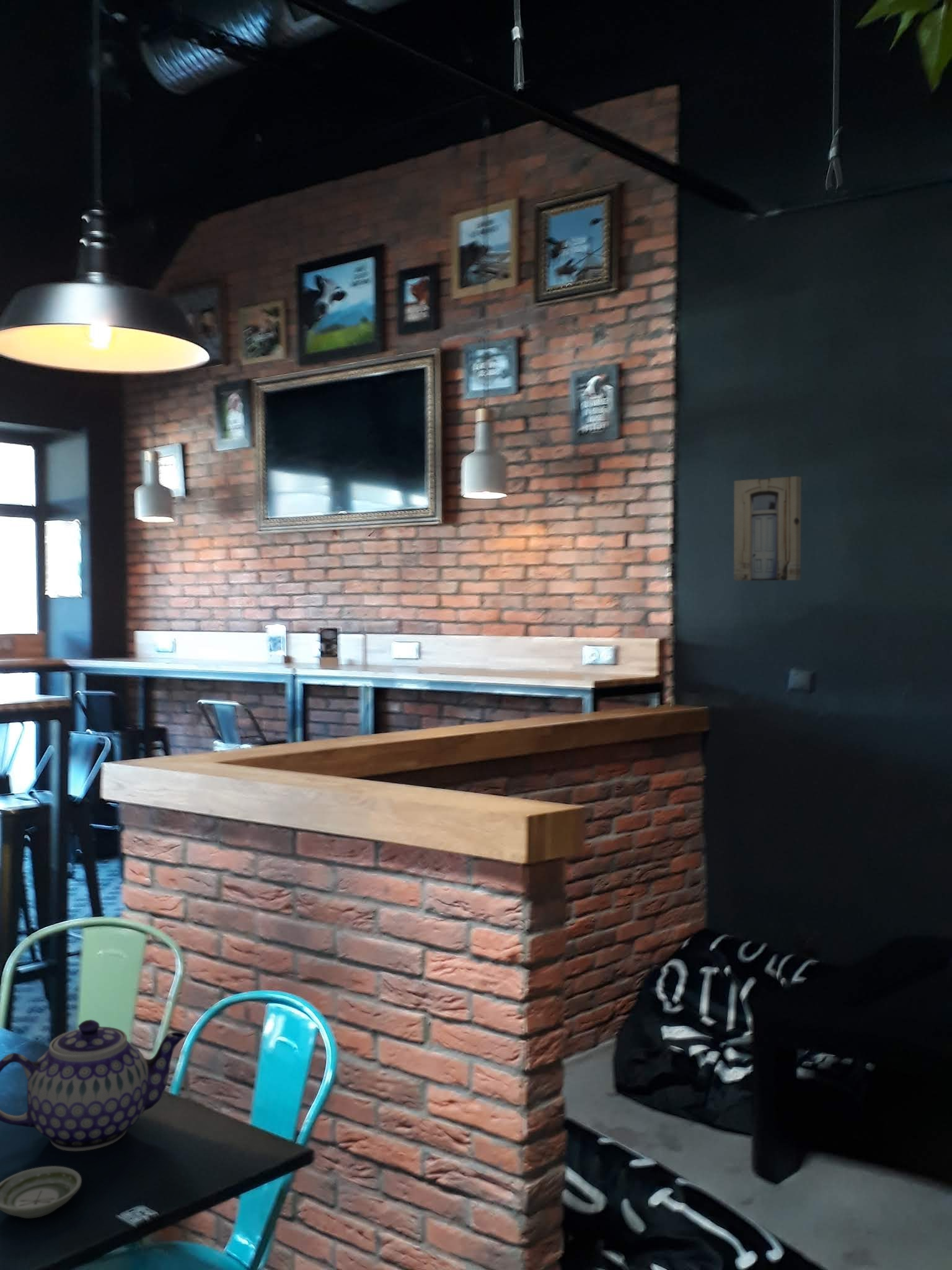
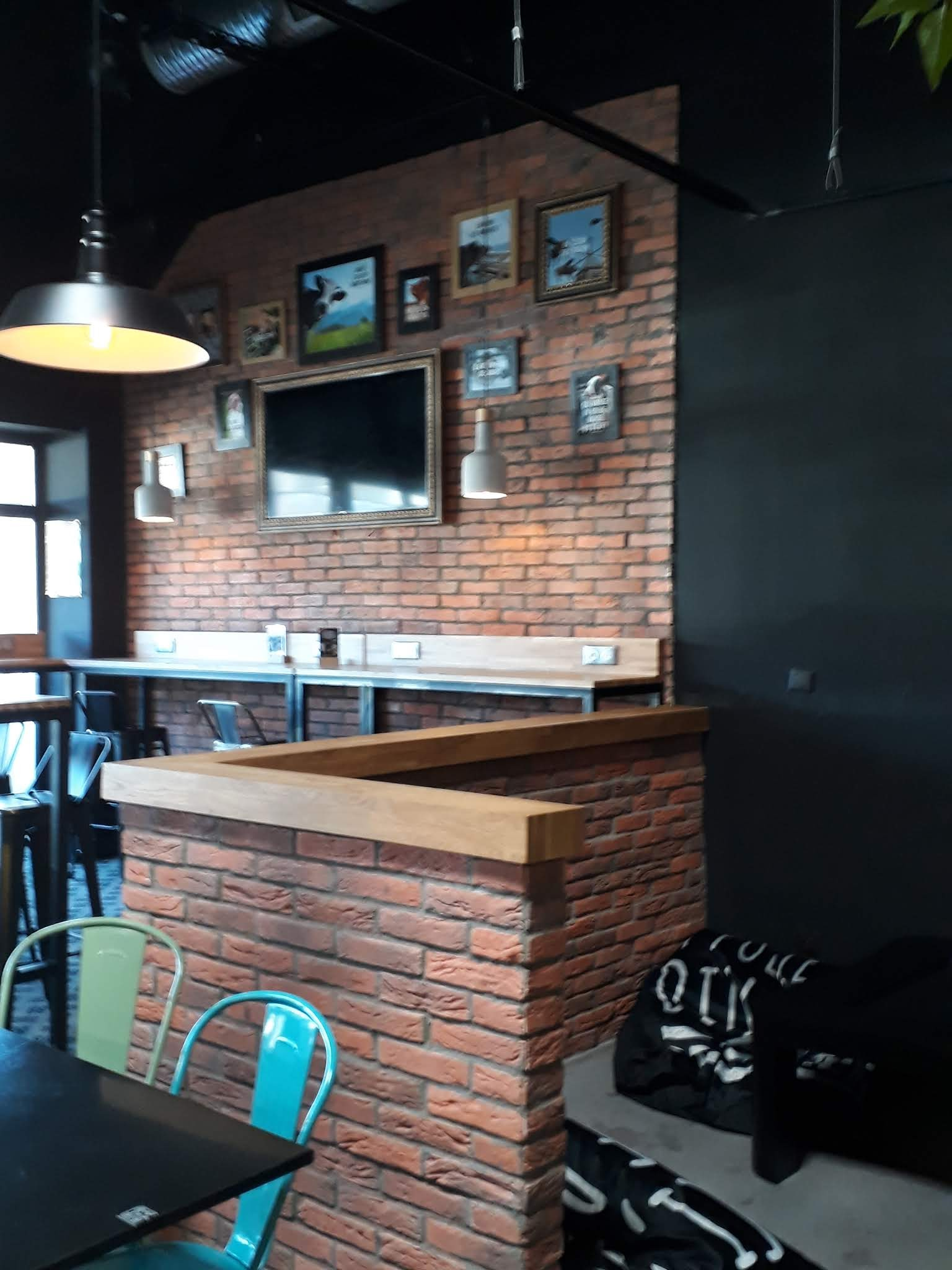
- saucer (37, 1196)
- teapot (89, 1077)
- wall art (767, 530)
